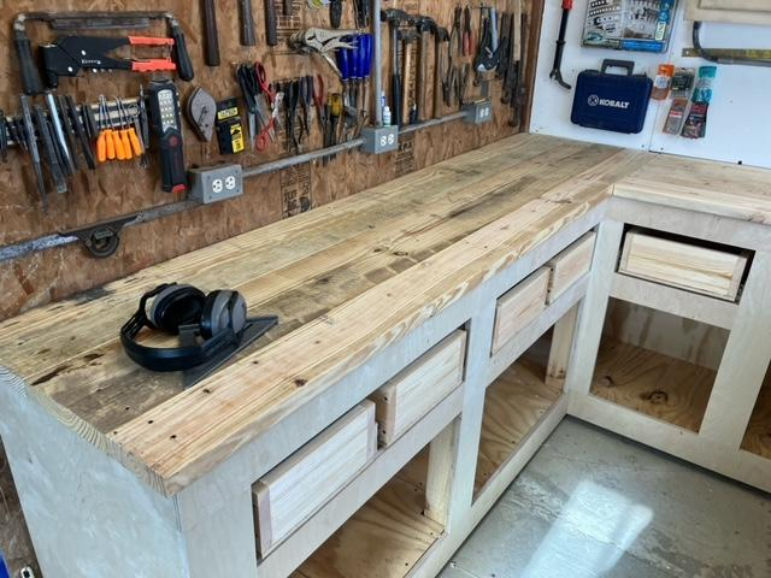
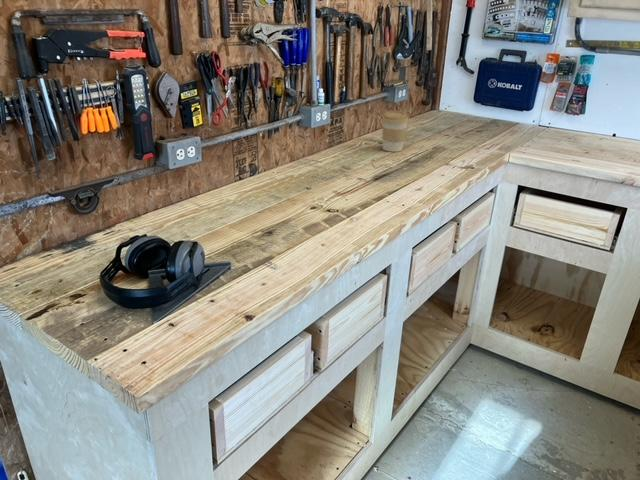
+ coffee cup (394, 131)
